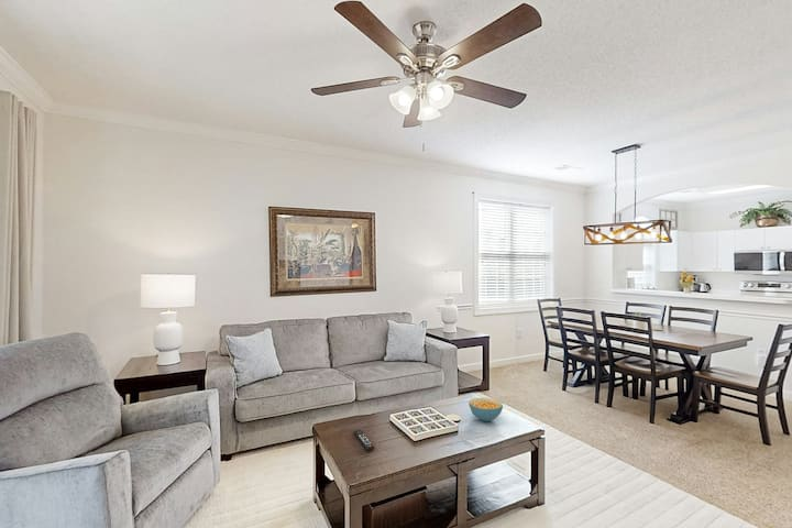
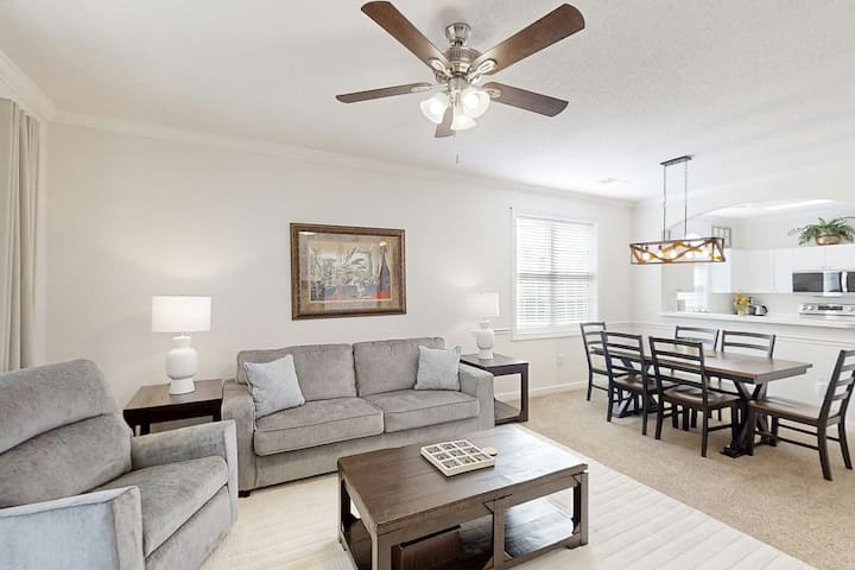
- cereal bowl (485, 410)
- remote control (363, 439)
